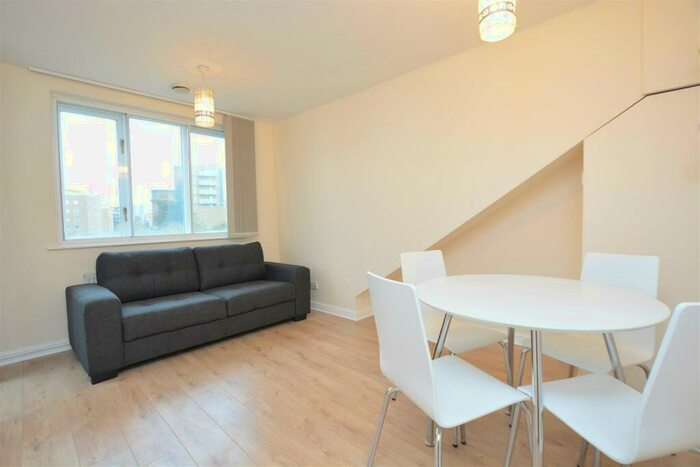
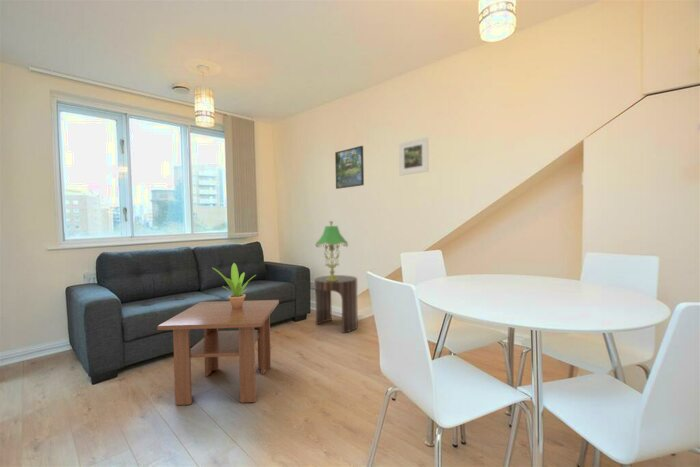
+ potted plant (237, 285)
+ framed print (413, 156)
+ side table (330, 302)
+ coffee table (227, 347)
+ table lamp (331, 250)
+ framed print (348, 168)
